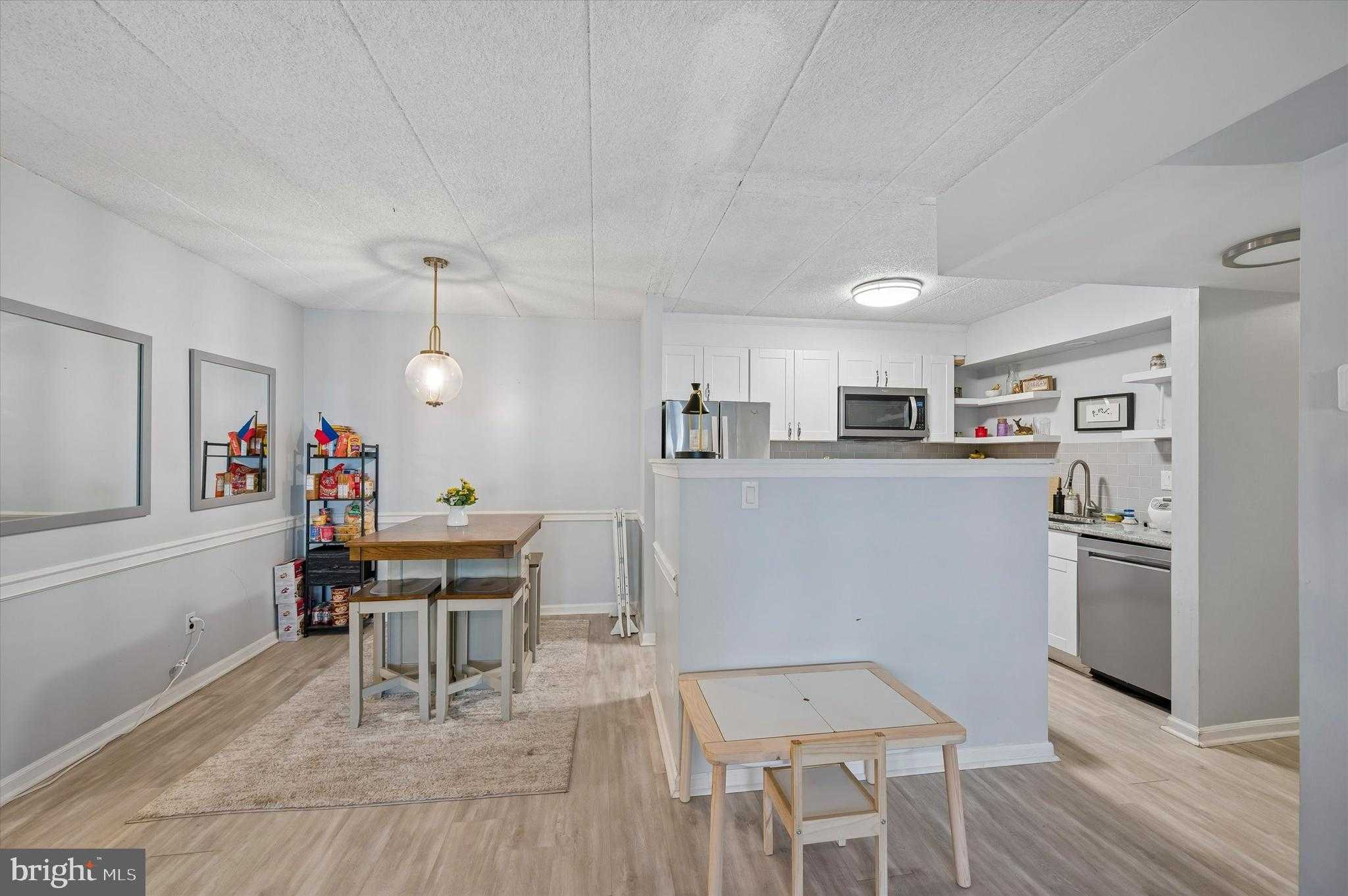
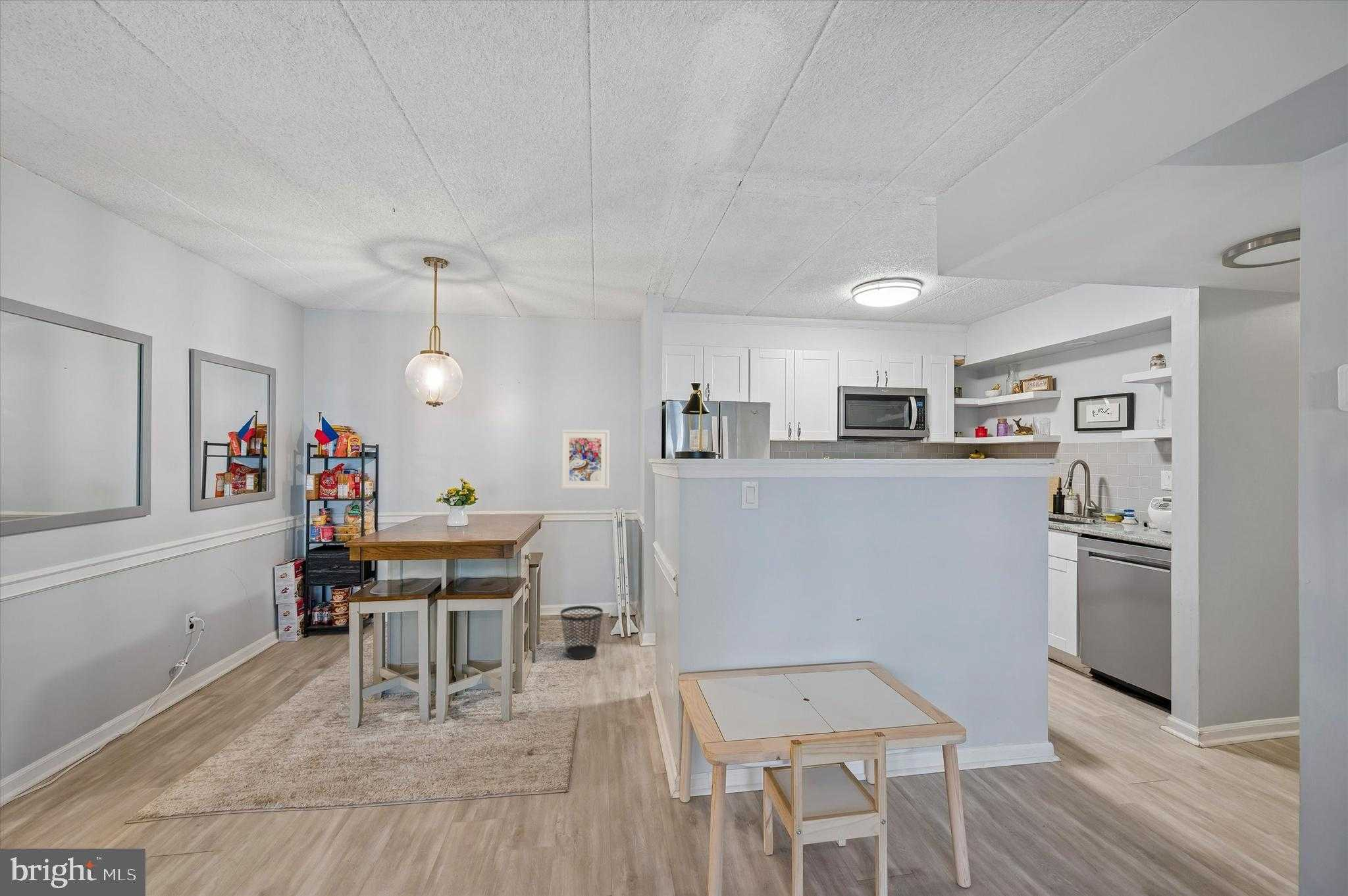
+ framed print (585, 459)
+ wastebasket (581, 633)
